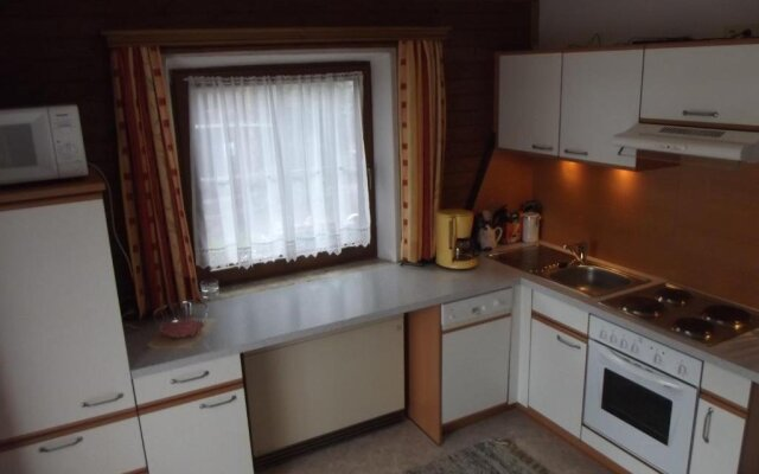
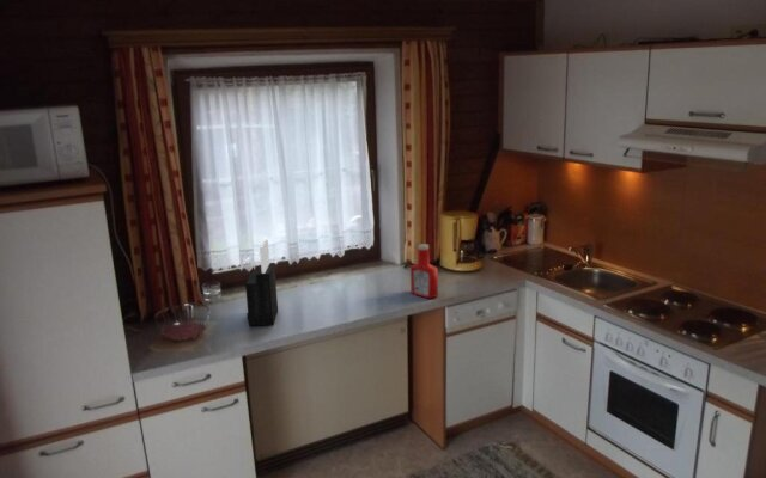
+ knife block (257, 281)
+ soap bottle (424, 269)
